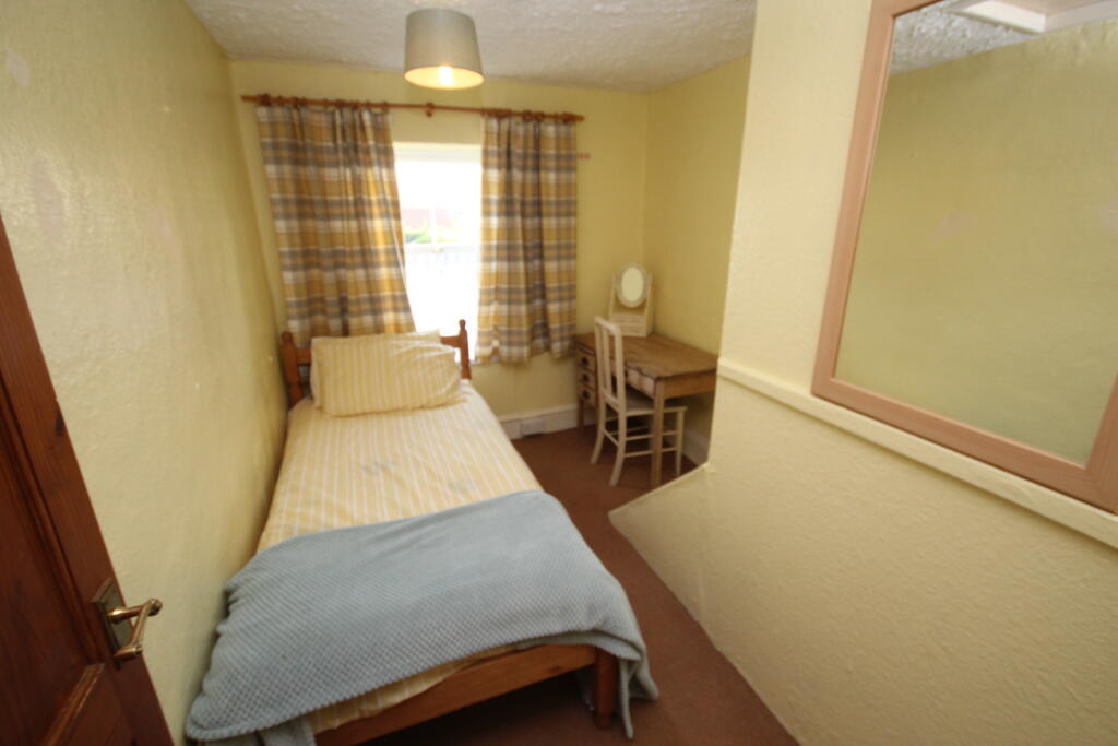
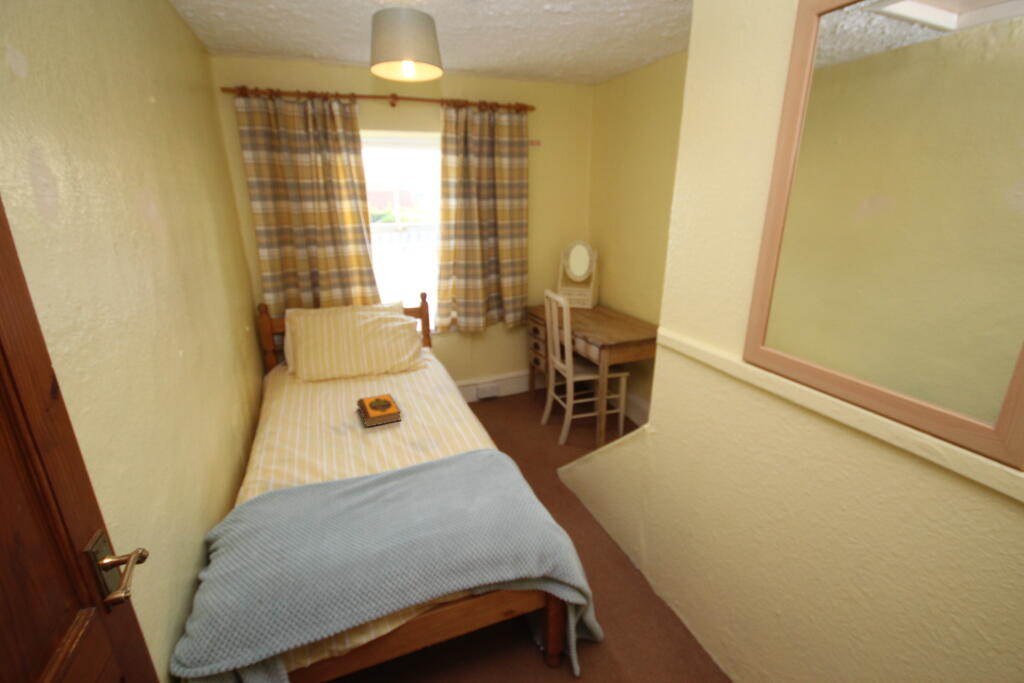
+ hardback book (378, 409)
